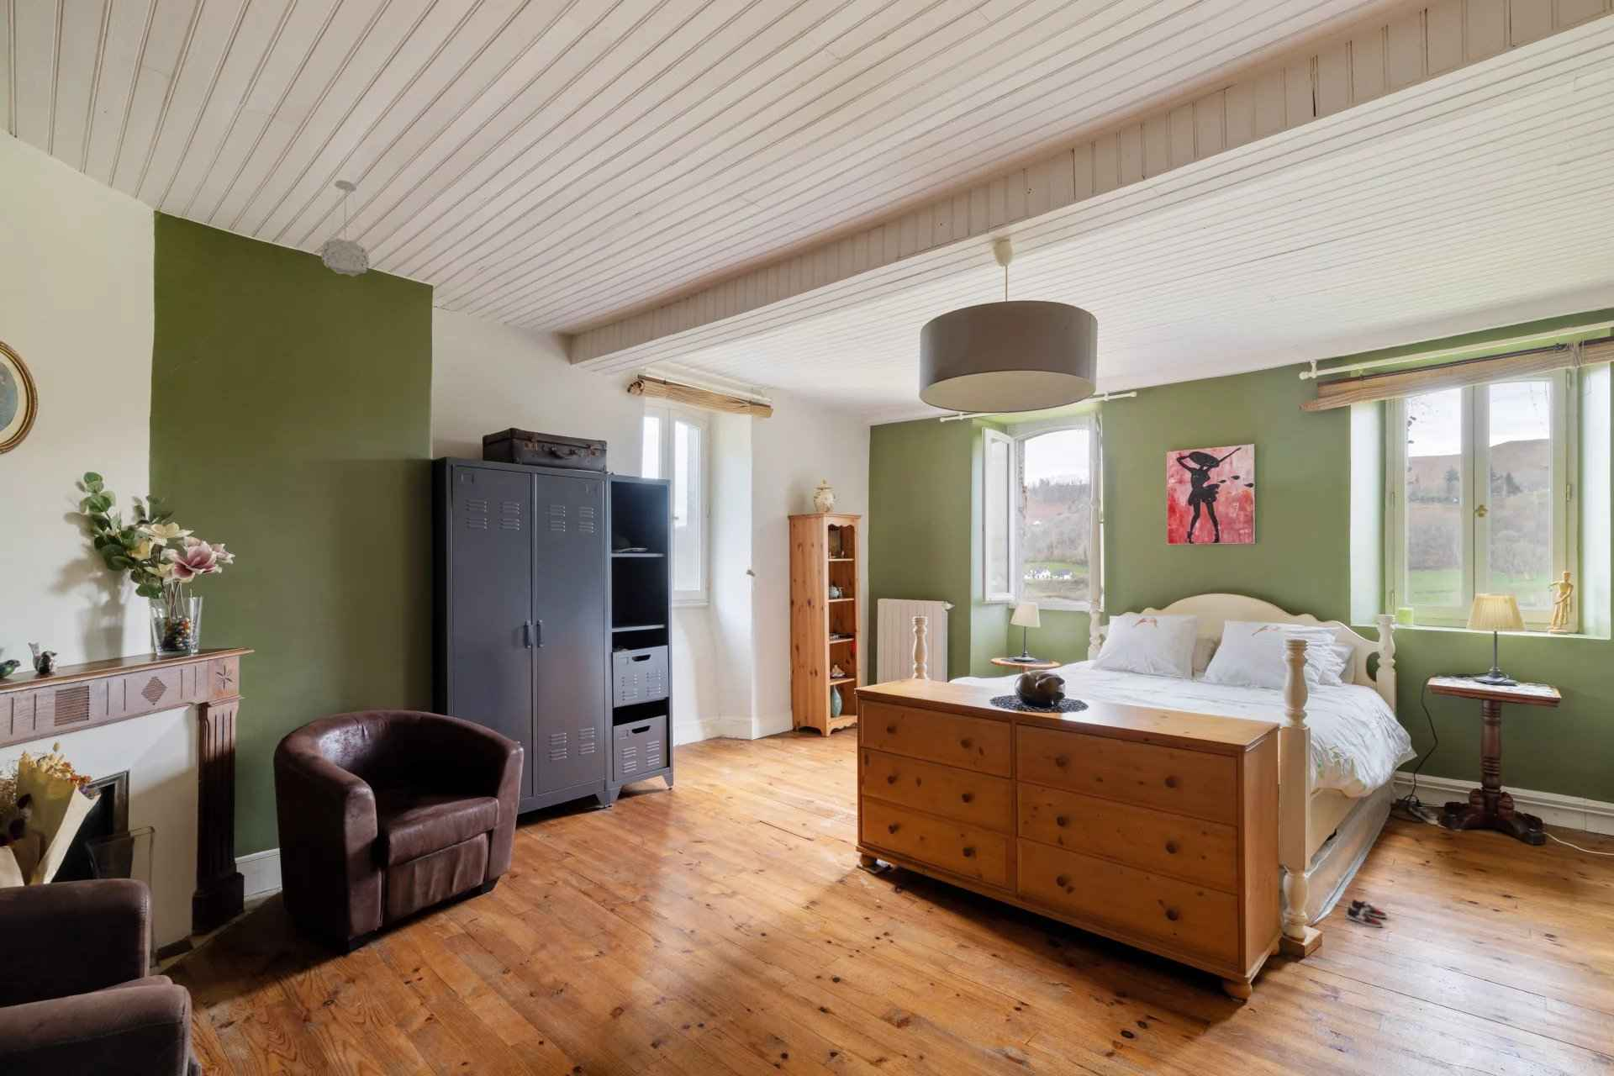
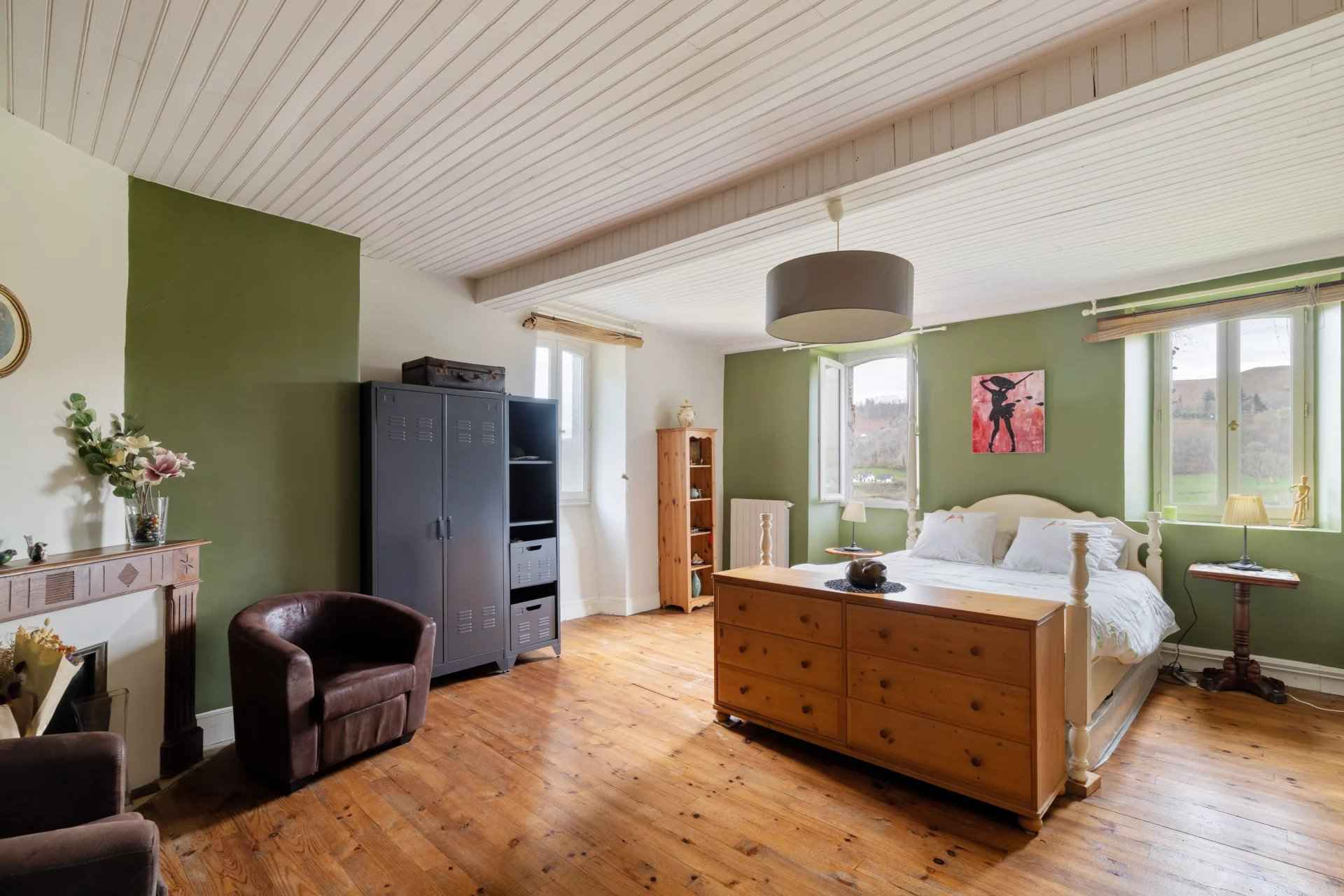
- sneaker (1367, 911)
- pendant light (345, 227)
